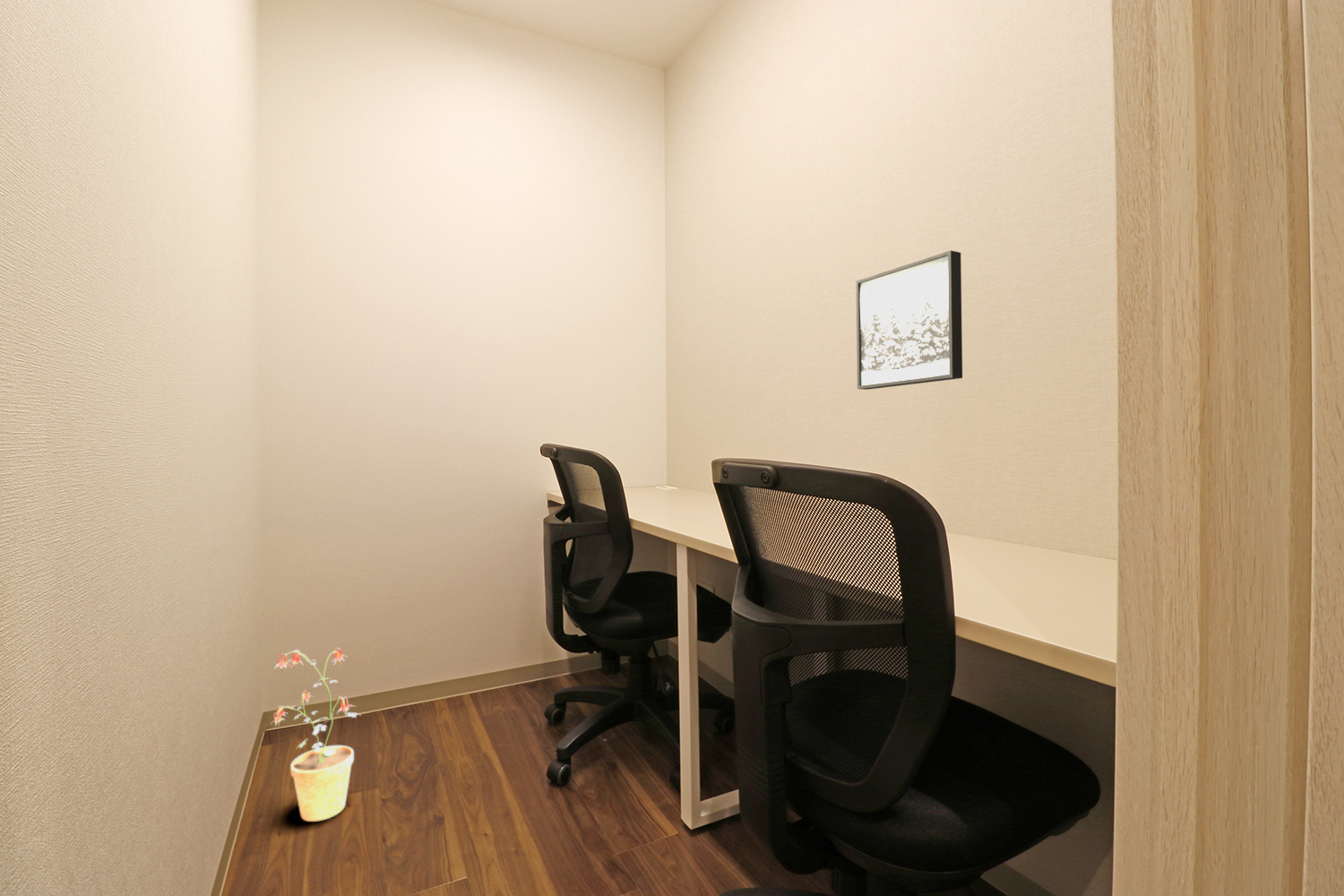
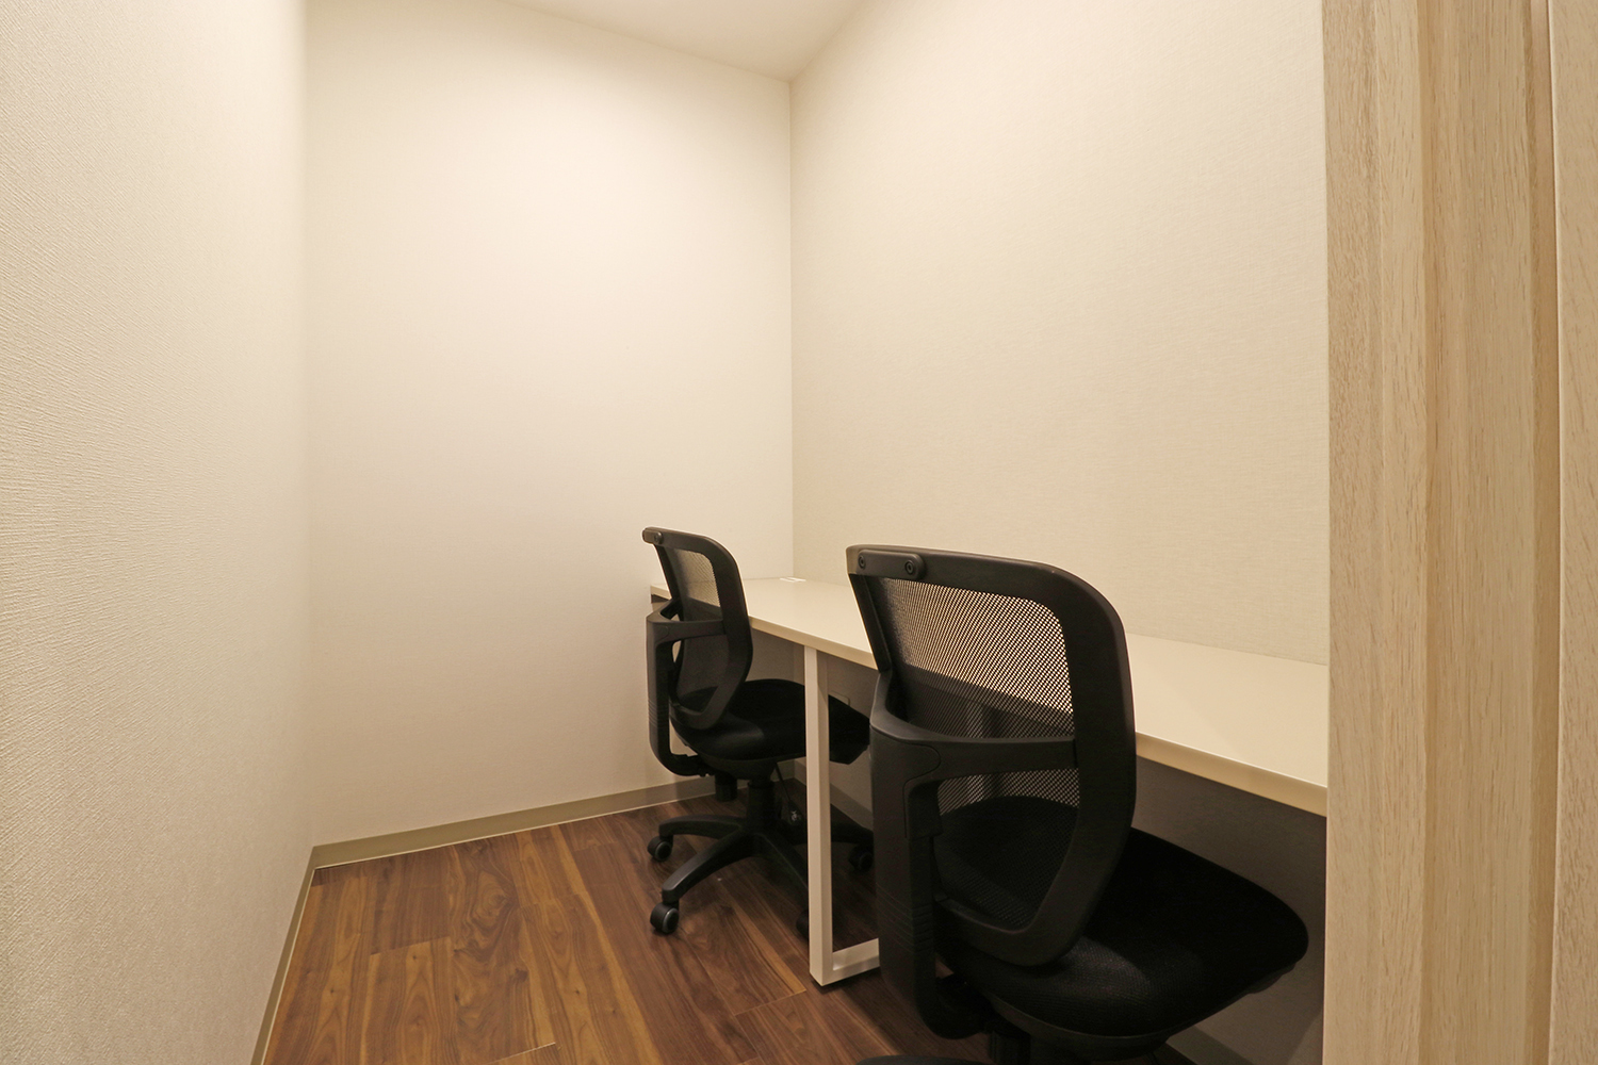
- potted plant (321, 730)
- wall art (905, 325)
